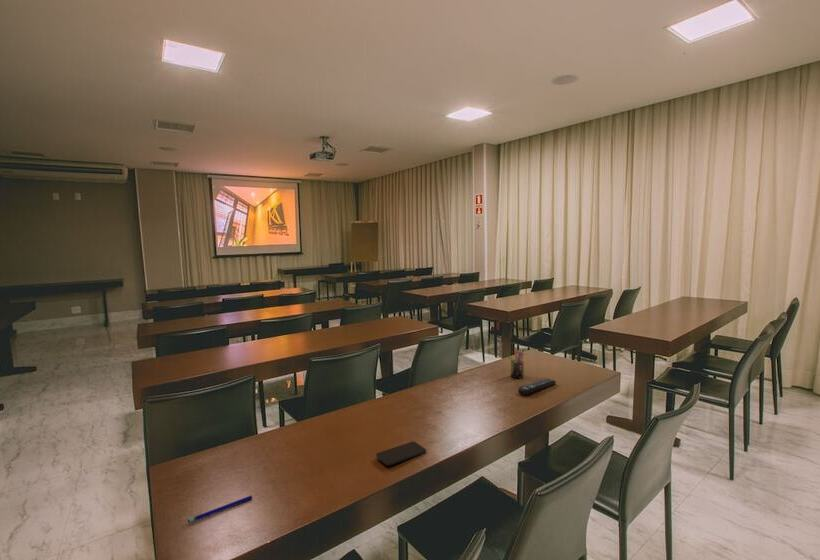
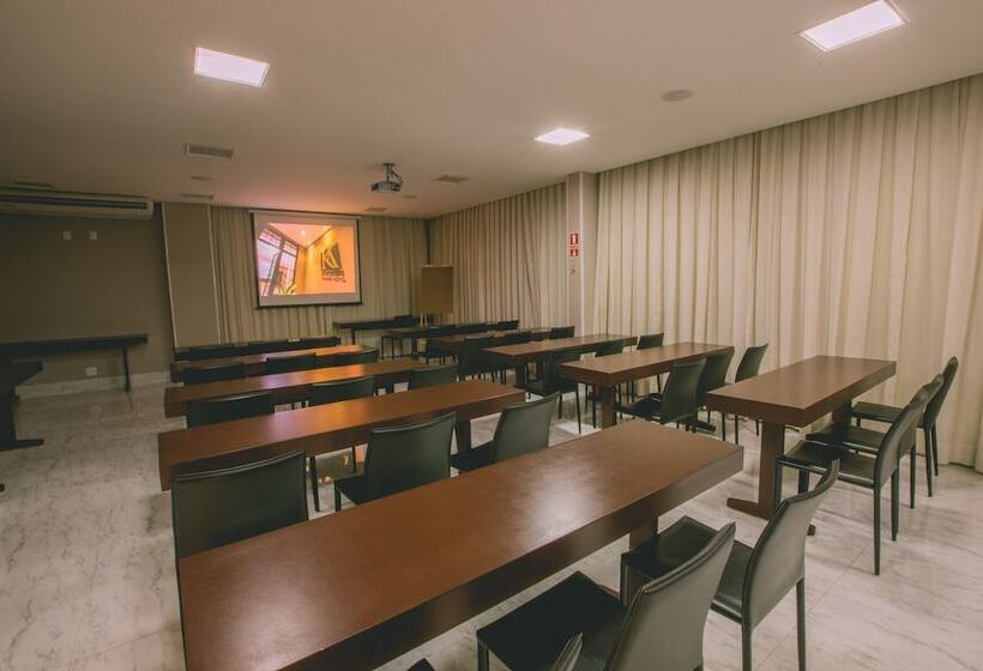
- pen holder (515, 363)
- pen (221, 508)
- remote control (537, 386)
- smartphone (401, 452)
